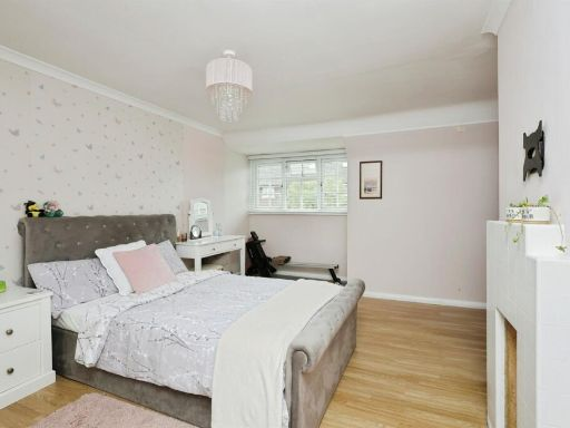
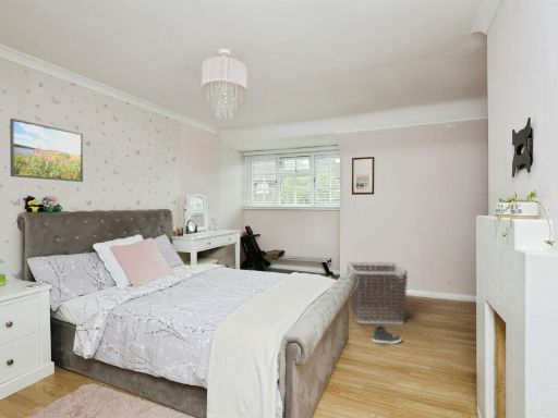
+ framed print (49, 152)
+ sneaker (387, 333)
+ clothes hamper (375, 291)
